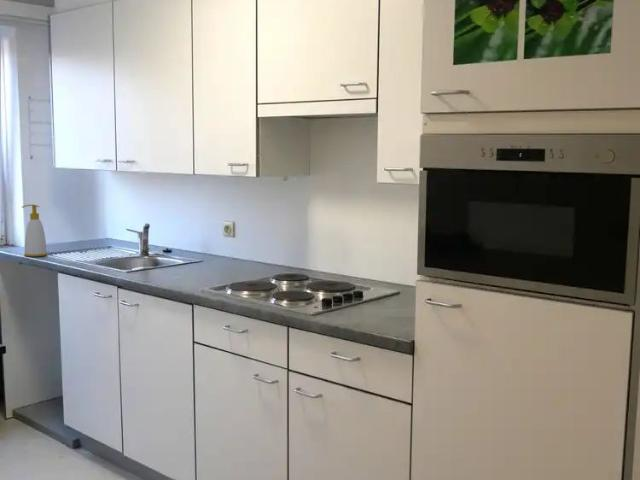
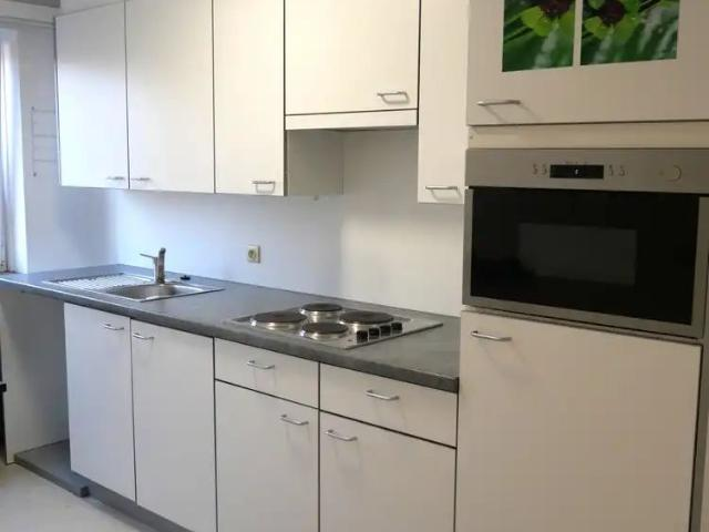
- soap bottle (34, 230)
